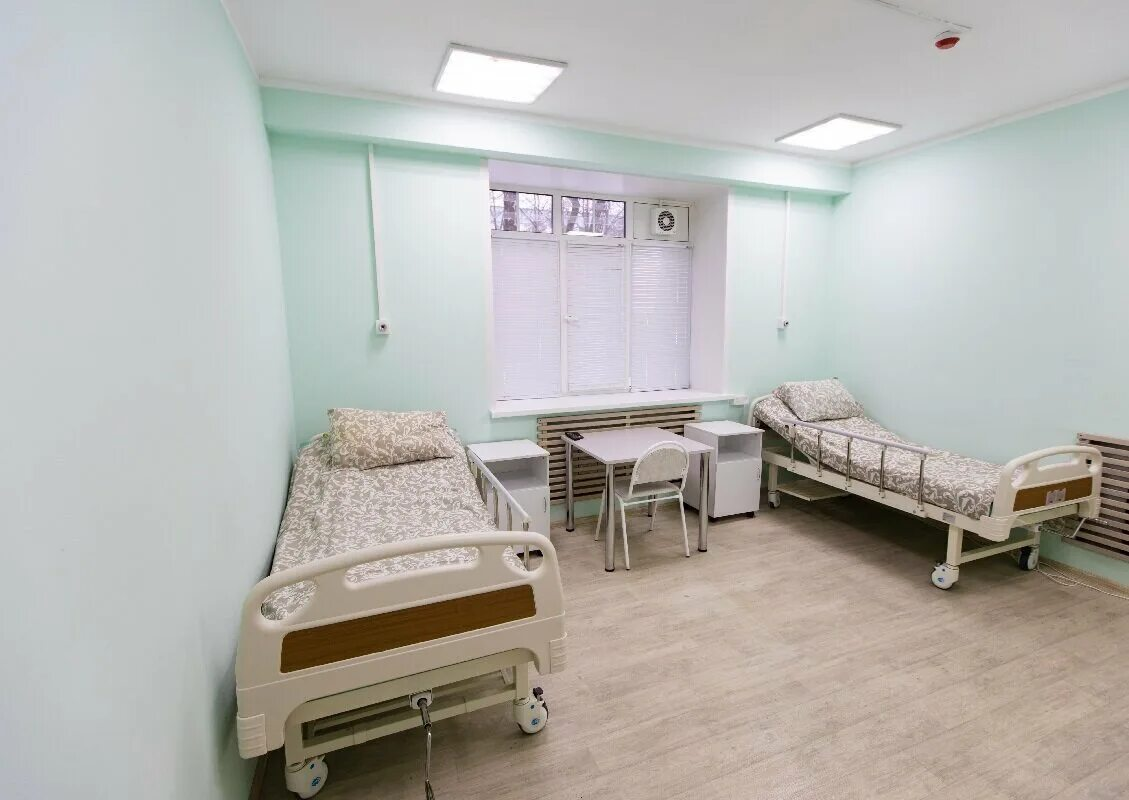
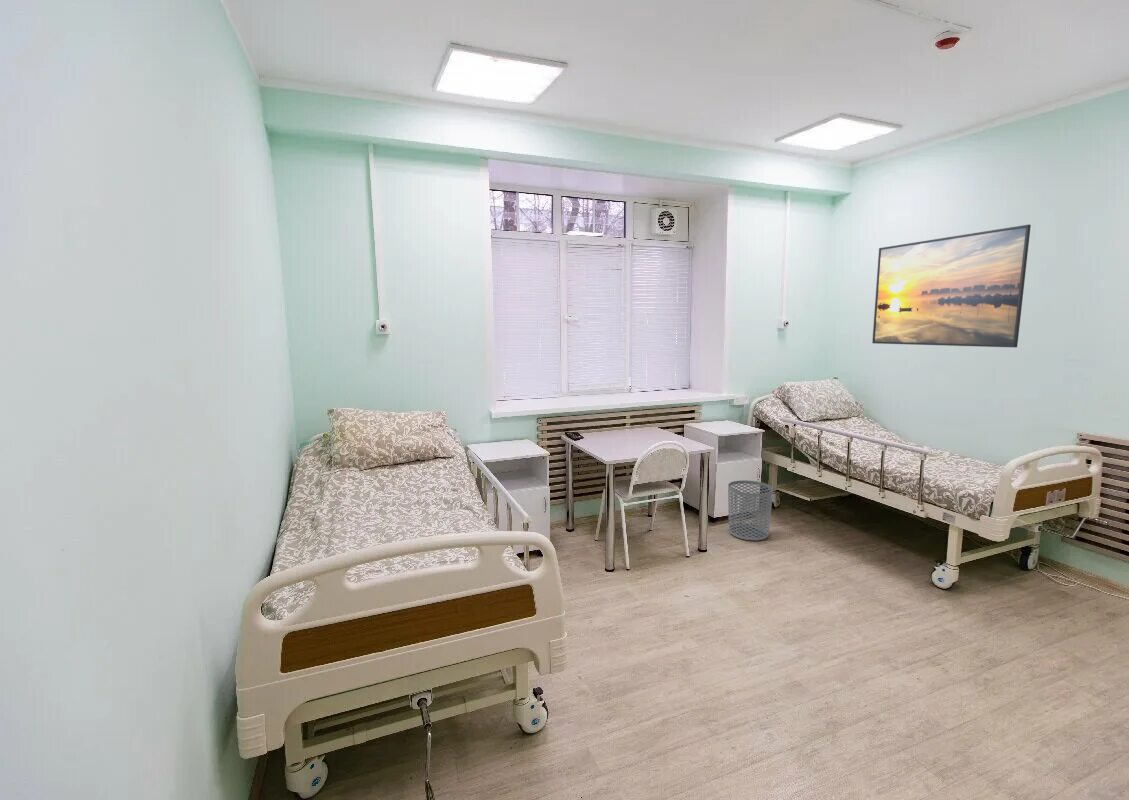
+ waste bin (749, 510)
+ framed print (940, 292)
